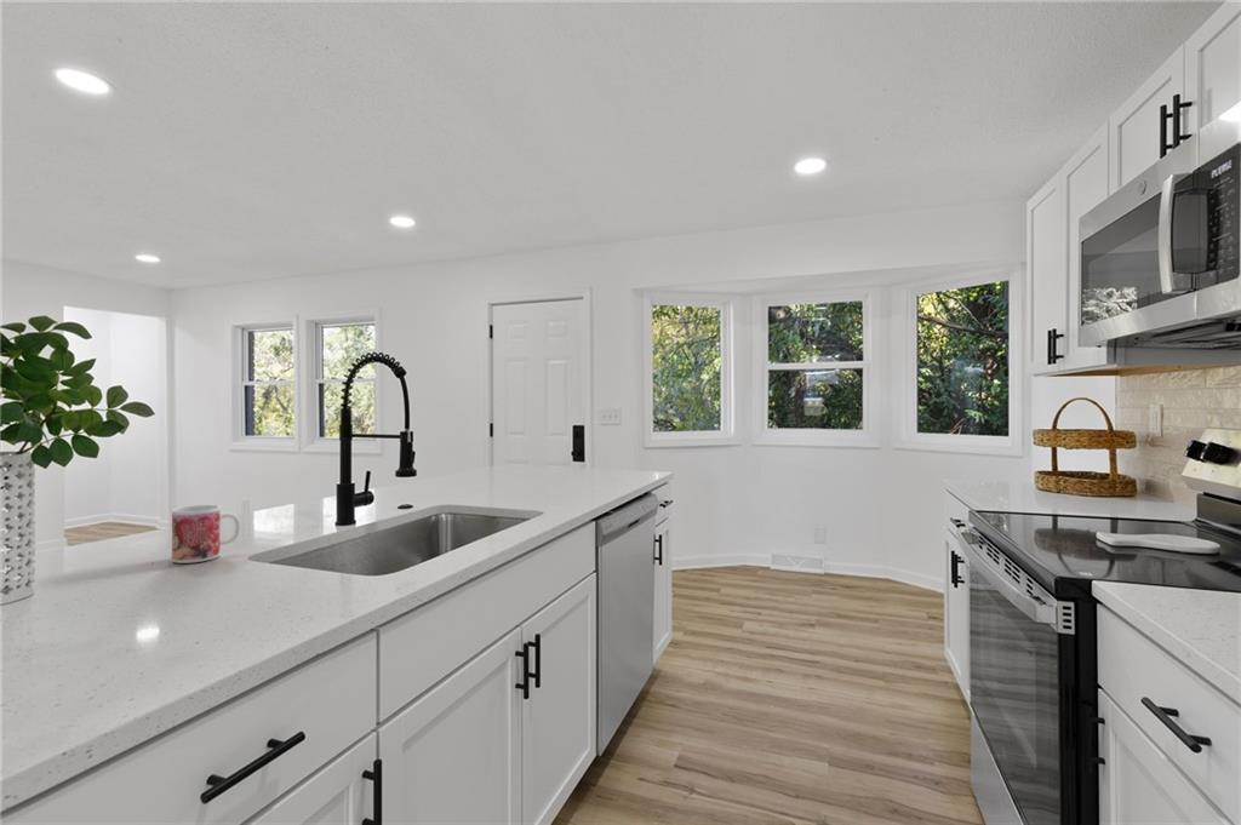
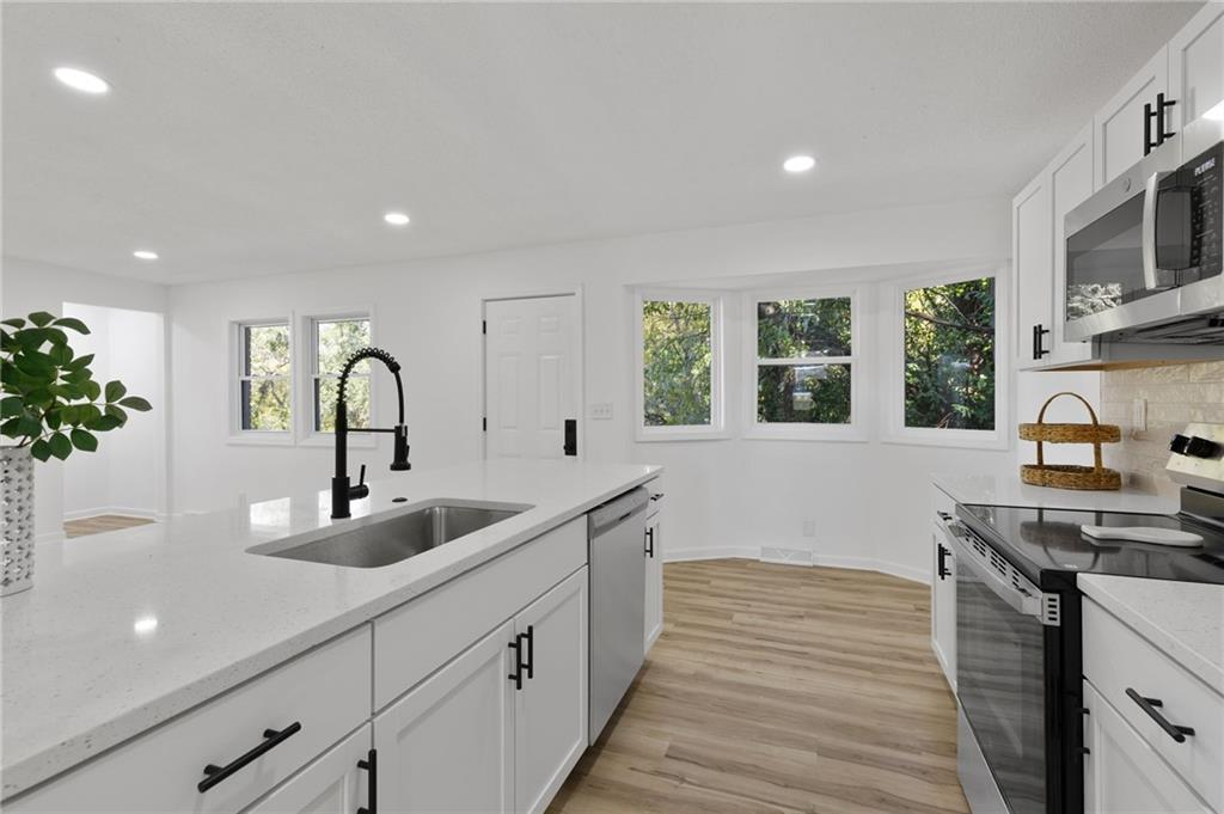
- mug (207, 531)
